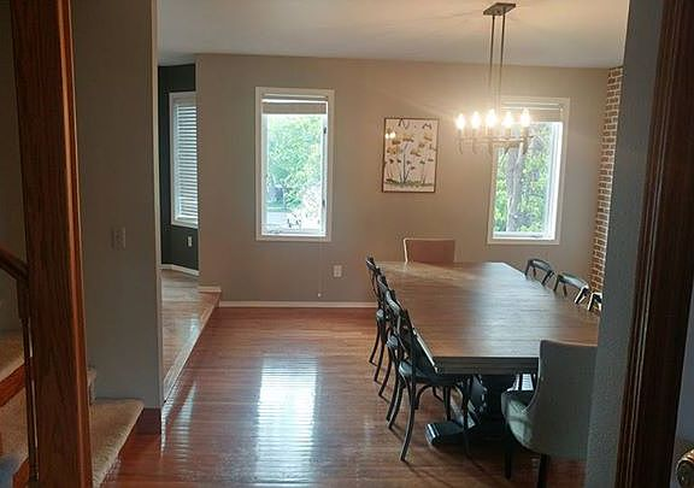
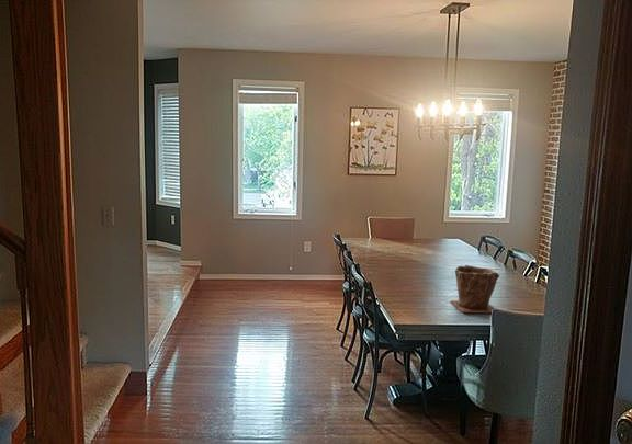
+ plant pot (475, 287)
